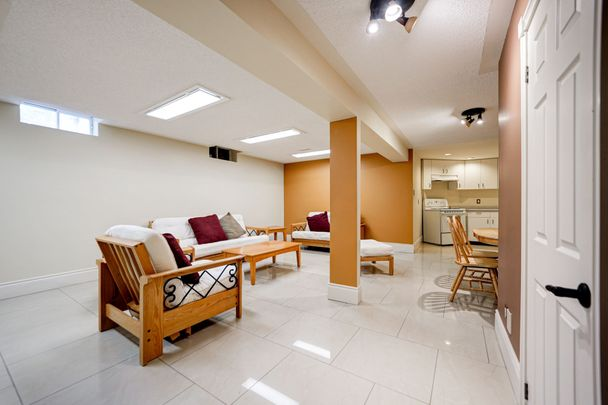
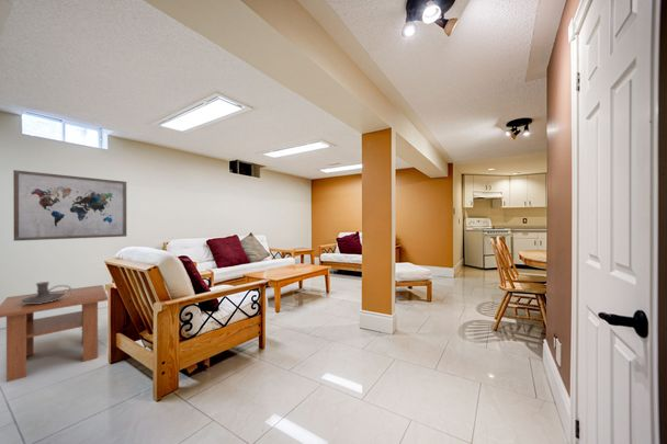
+ candle holder (47, 291)
+ wall art (77, 207)
+ coffee table (57, 327)
